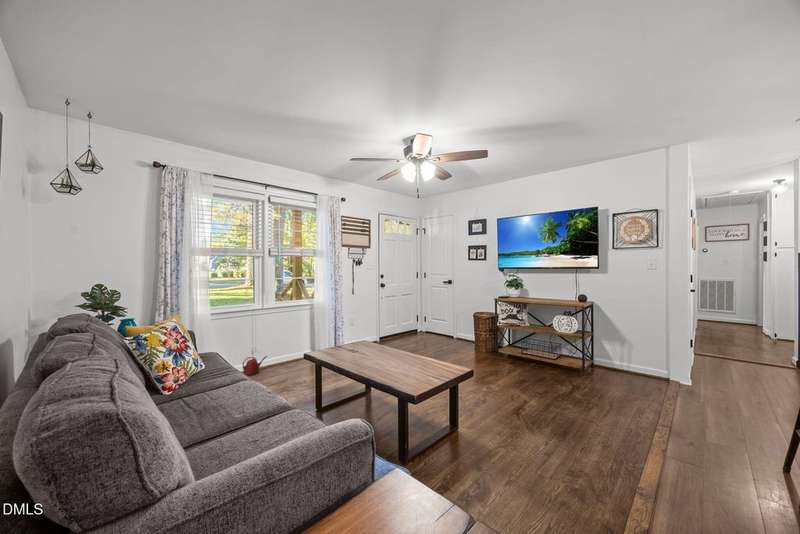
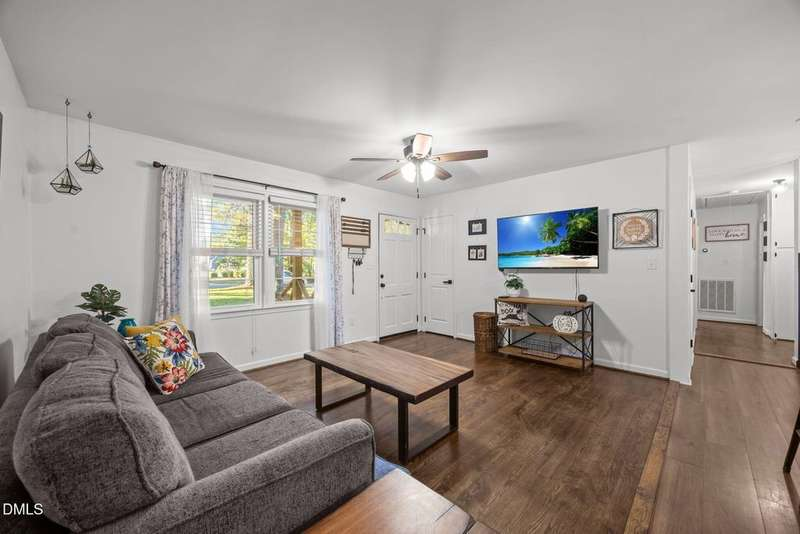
- watering can (255, 364)
